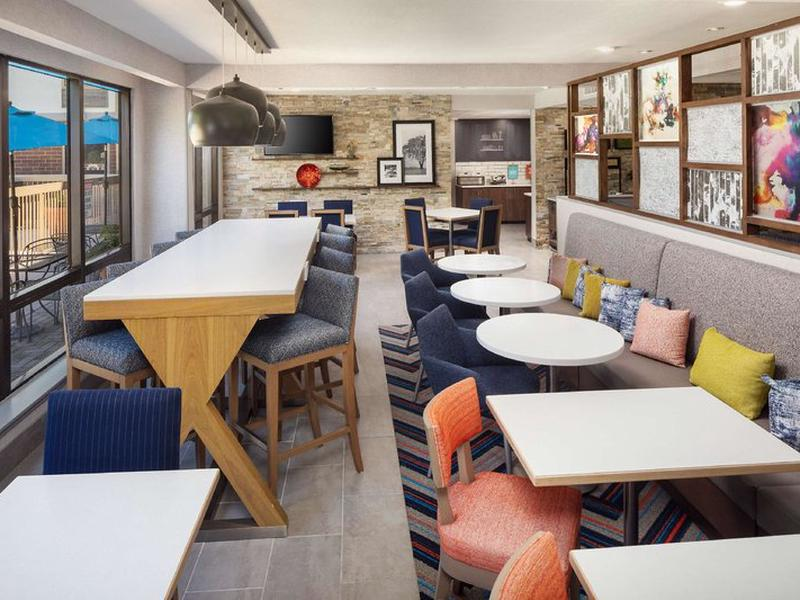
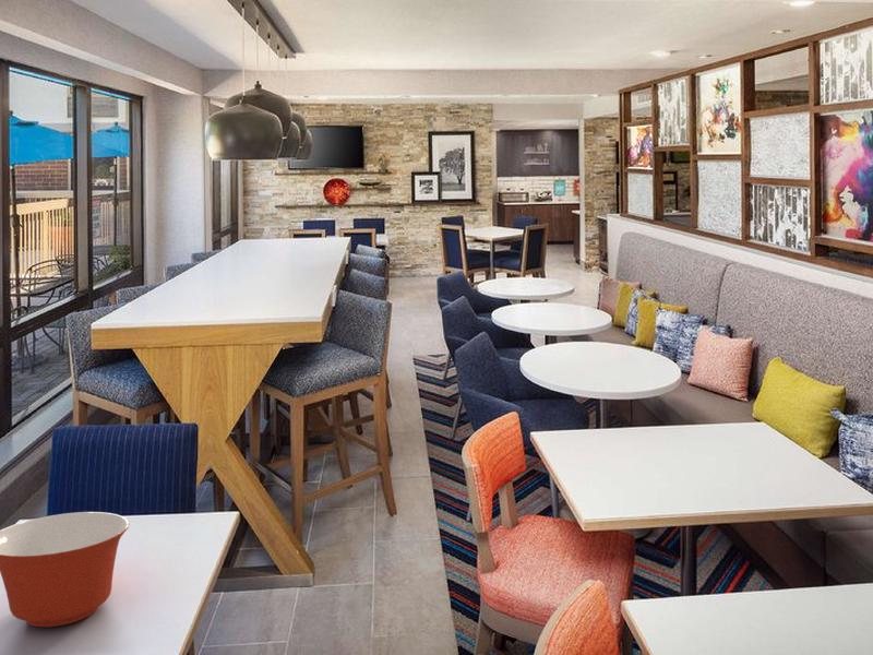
+ mixing bowl (60, 572)
